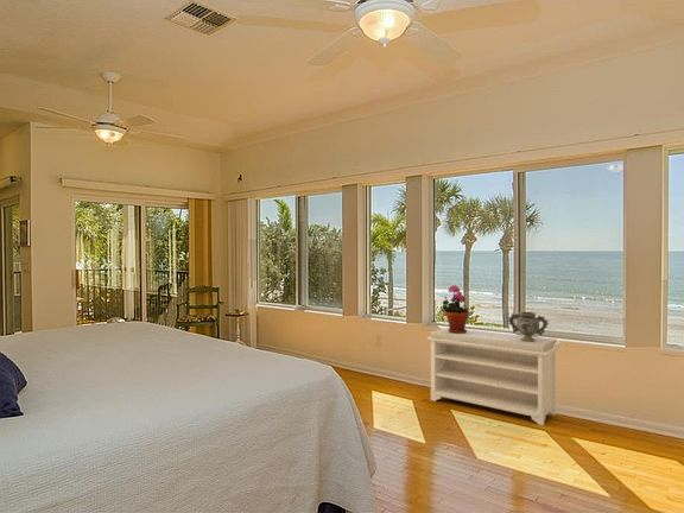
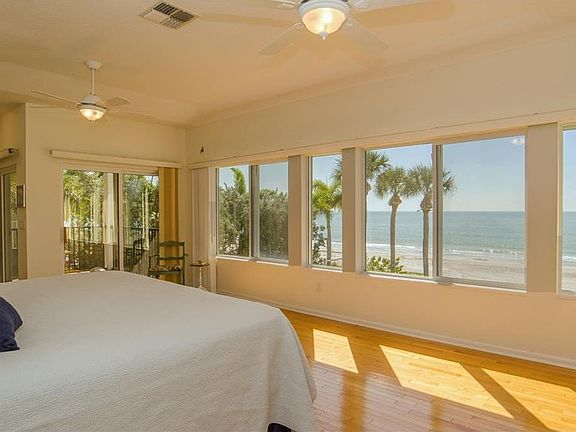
- potted plant (456, 308)
- decorative urn (527, 325)
- bench (490, 370)
